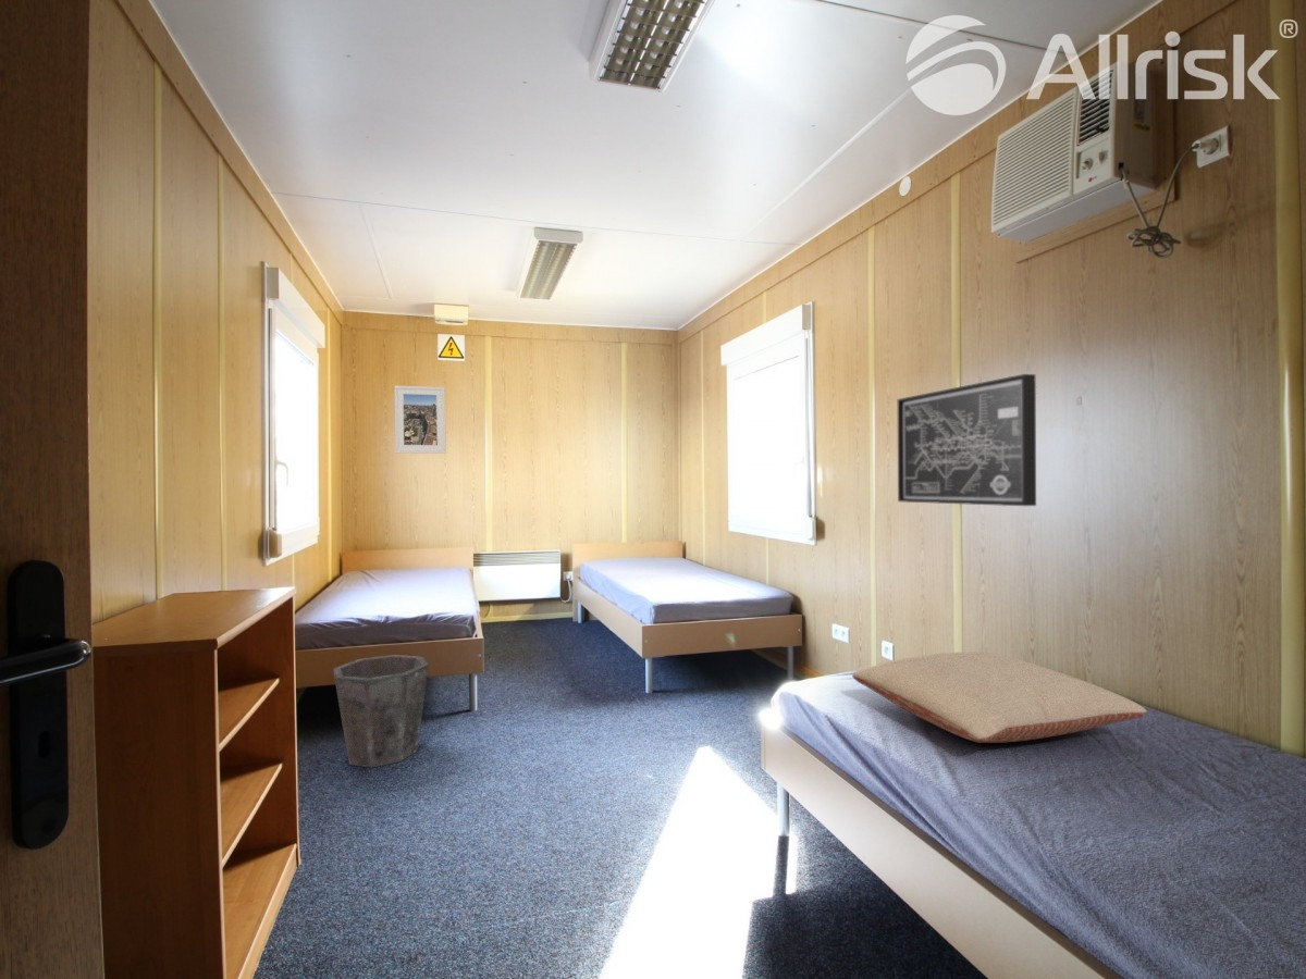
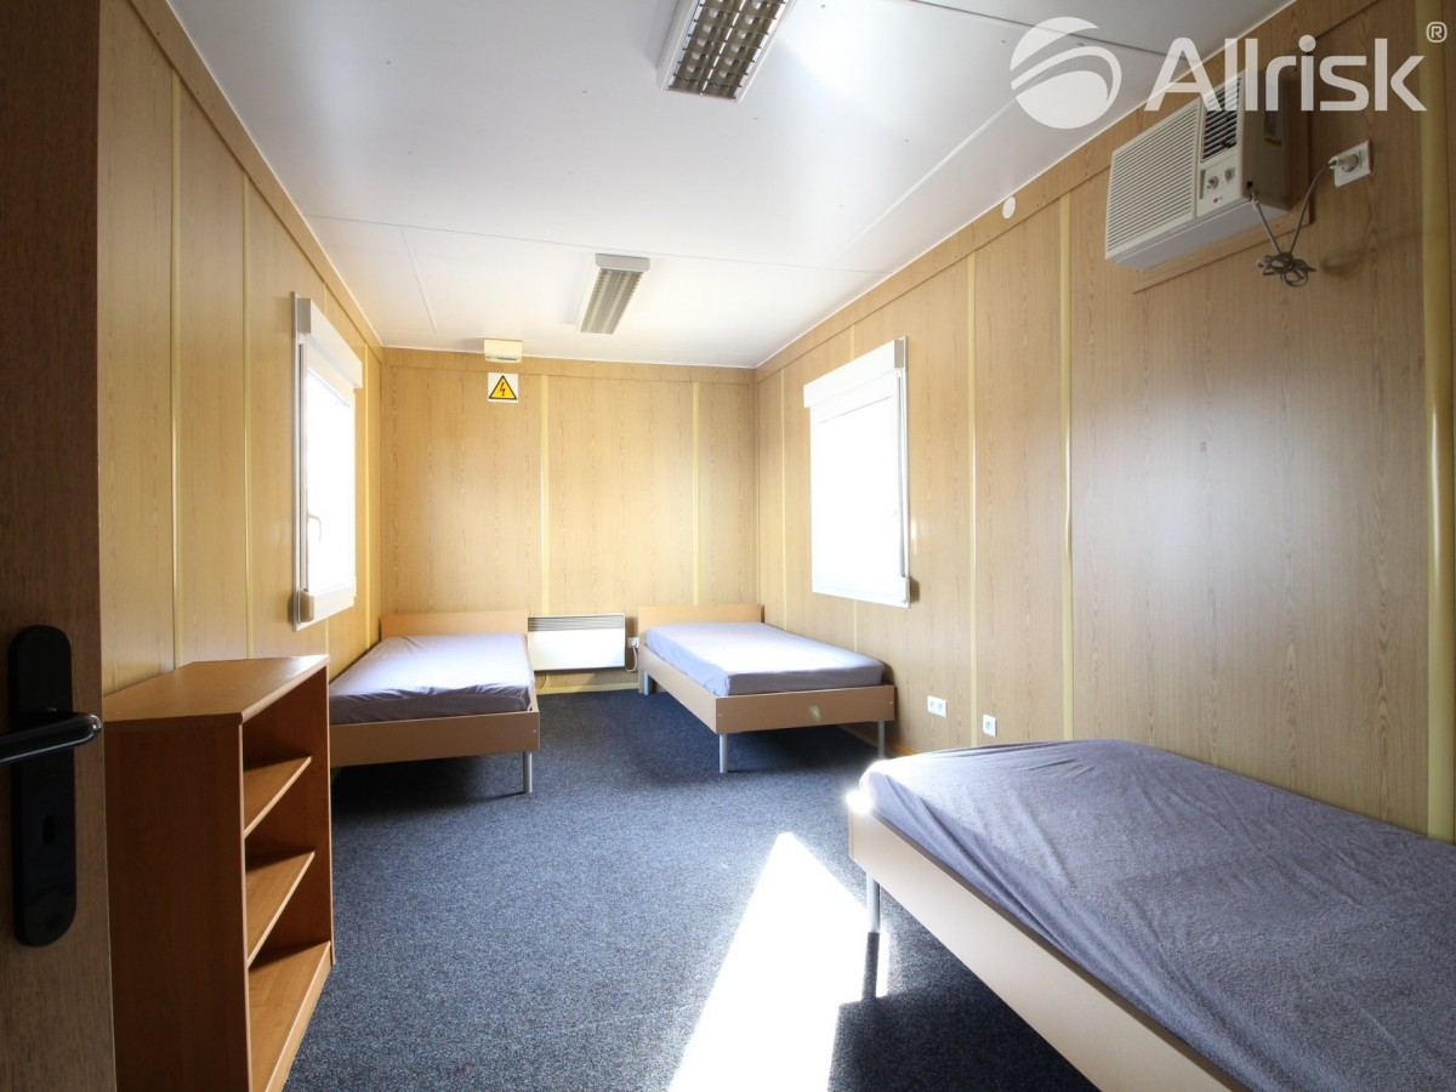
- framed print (420, 419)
- wall art (958, 446)
- pillow (985, 691)
- waste bin (381, 709)
